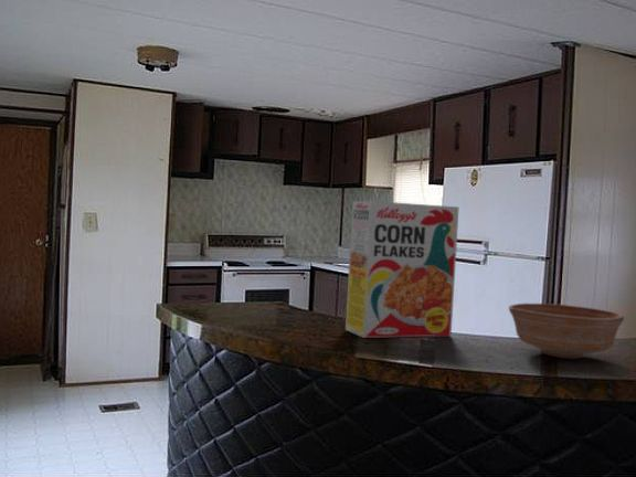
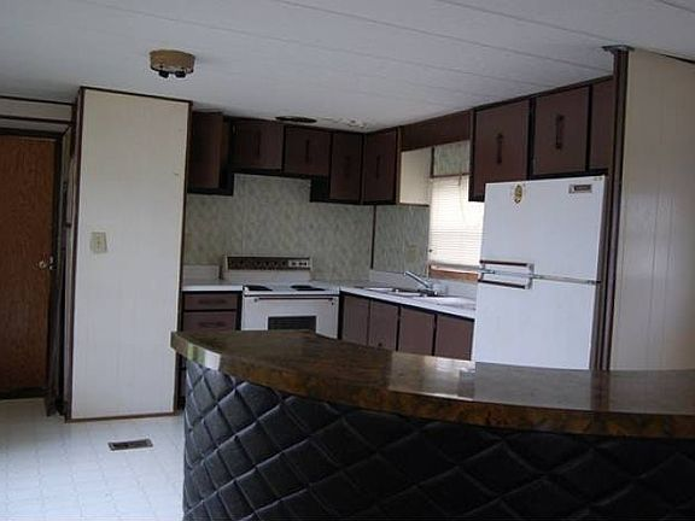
- cereal box (401, 268)
- bowl (562, 331)
